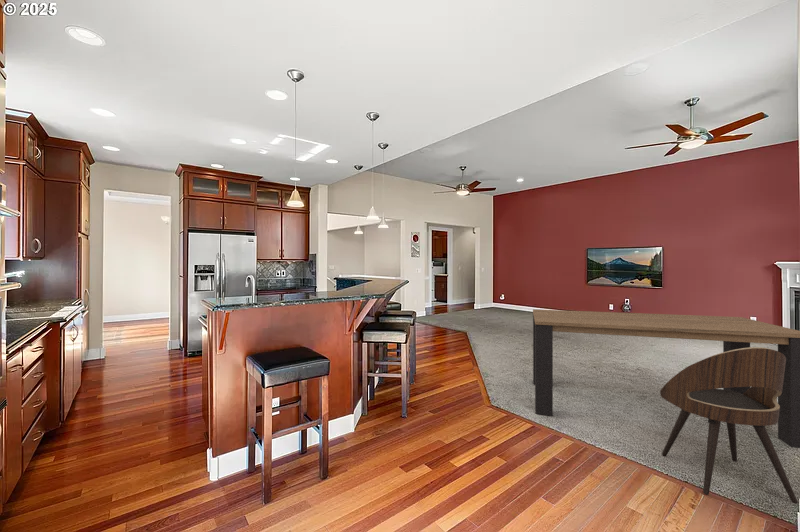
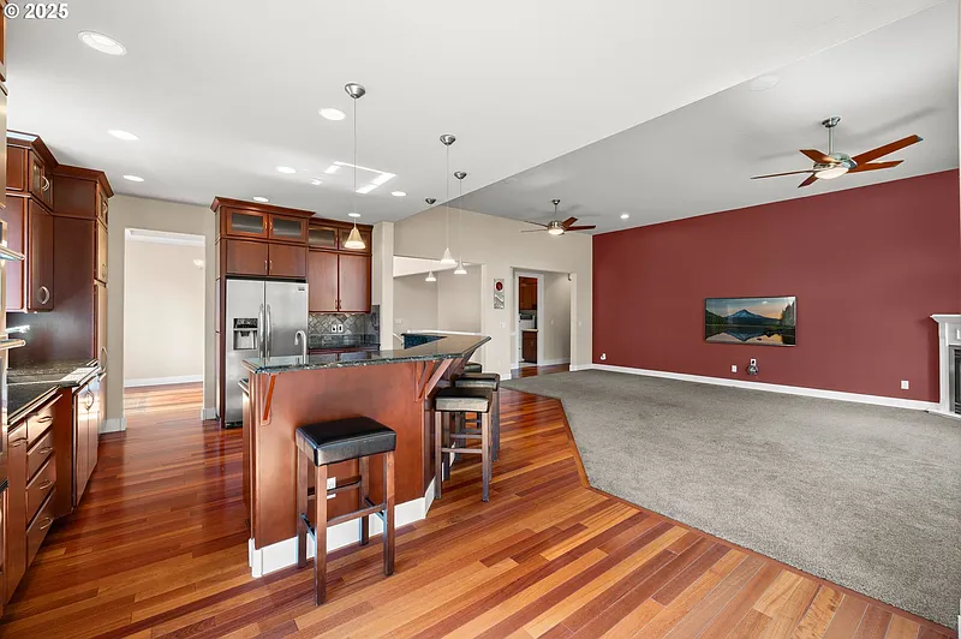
- dining chair (722, 407)
- dining table (643, 336)
